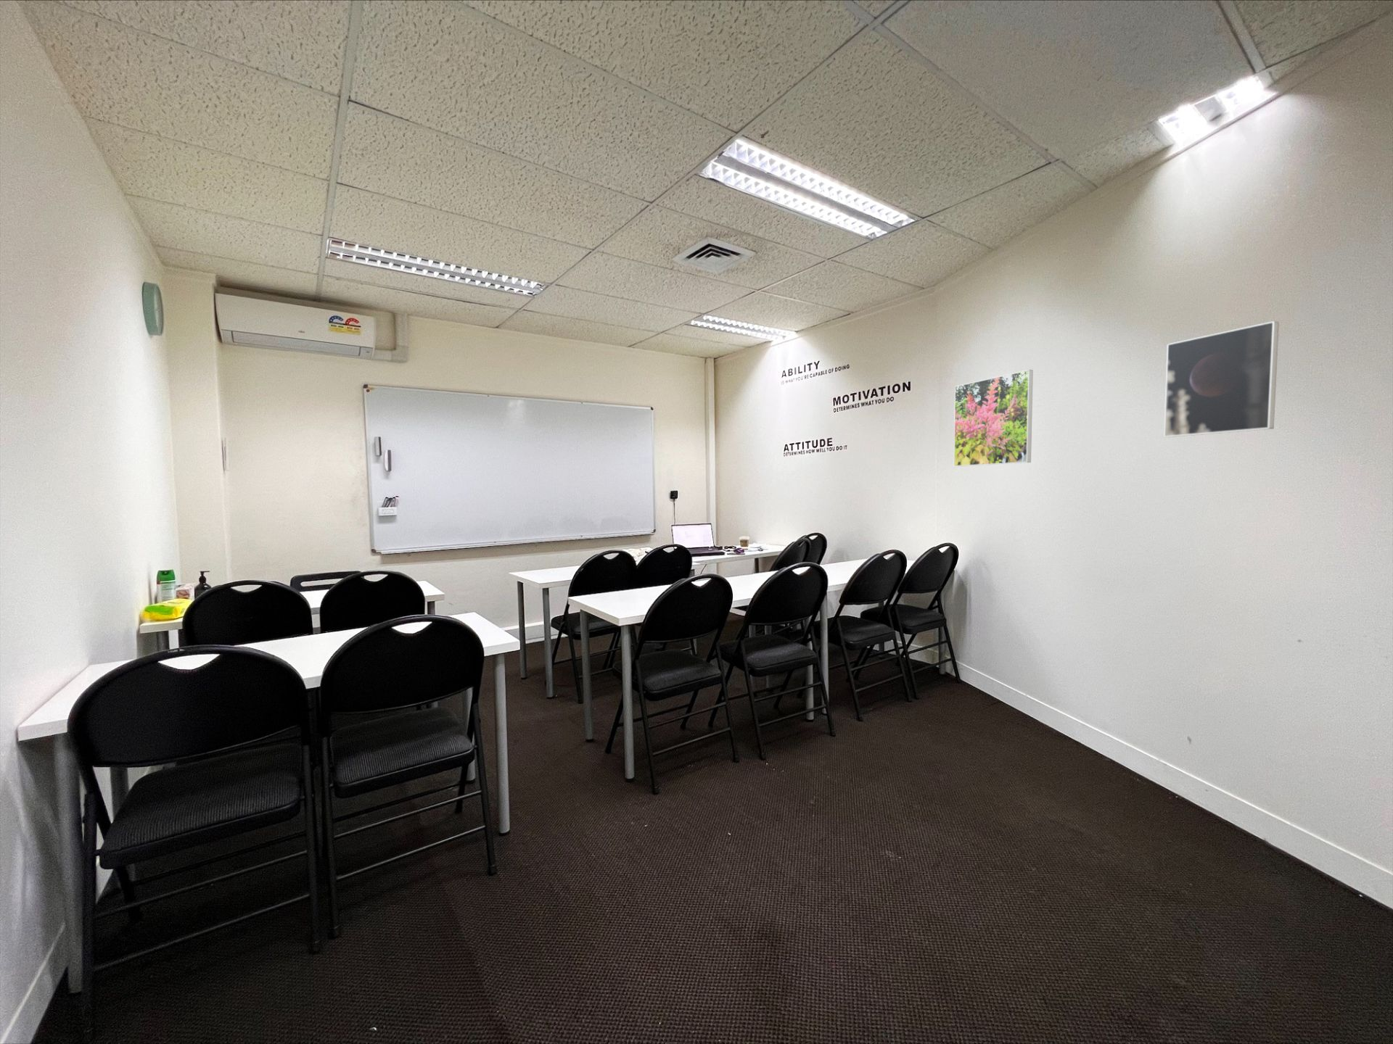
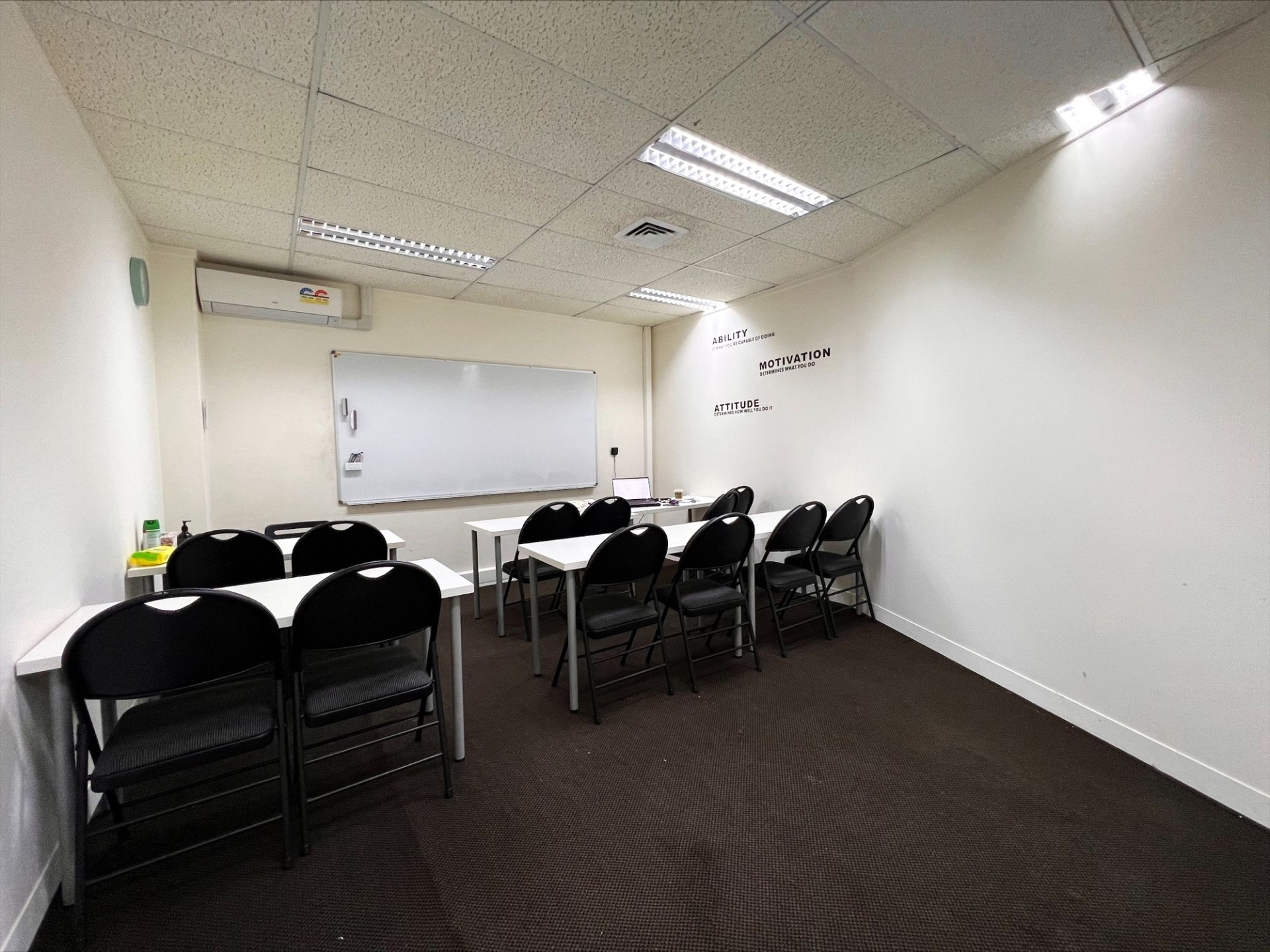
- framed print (990, 421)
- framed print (1216, 384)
